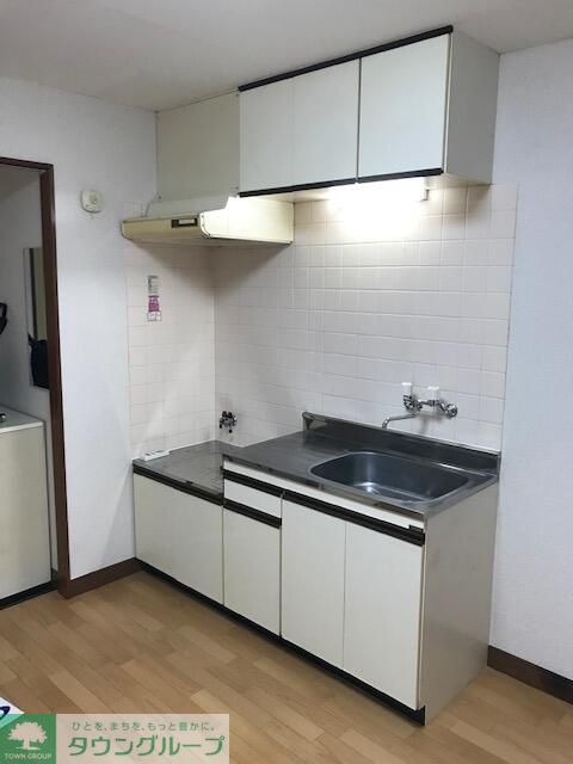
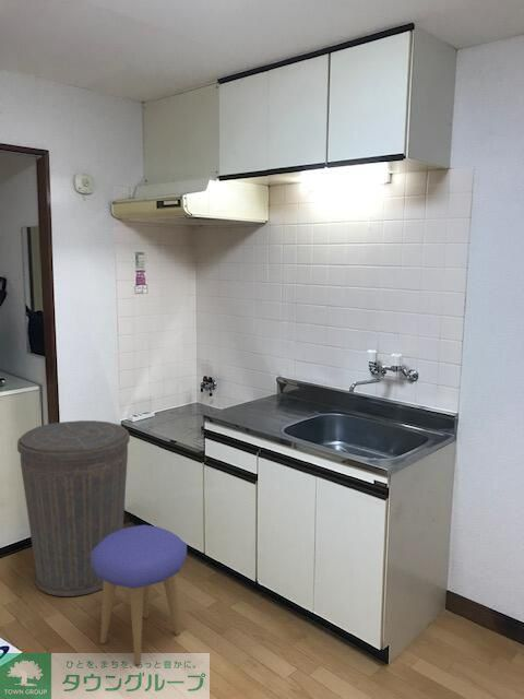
+ stool (140, 590)
+ trash can (76, 505)
